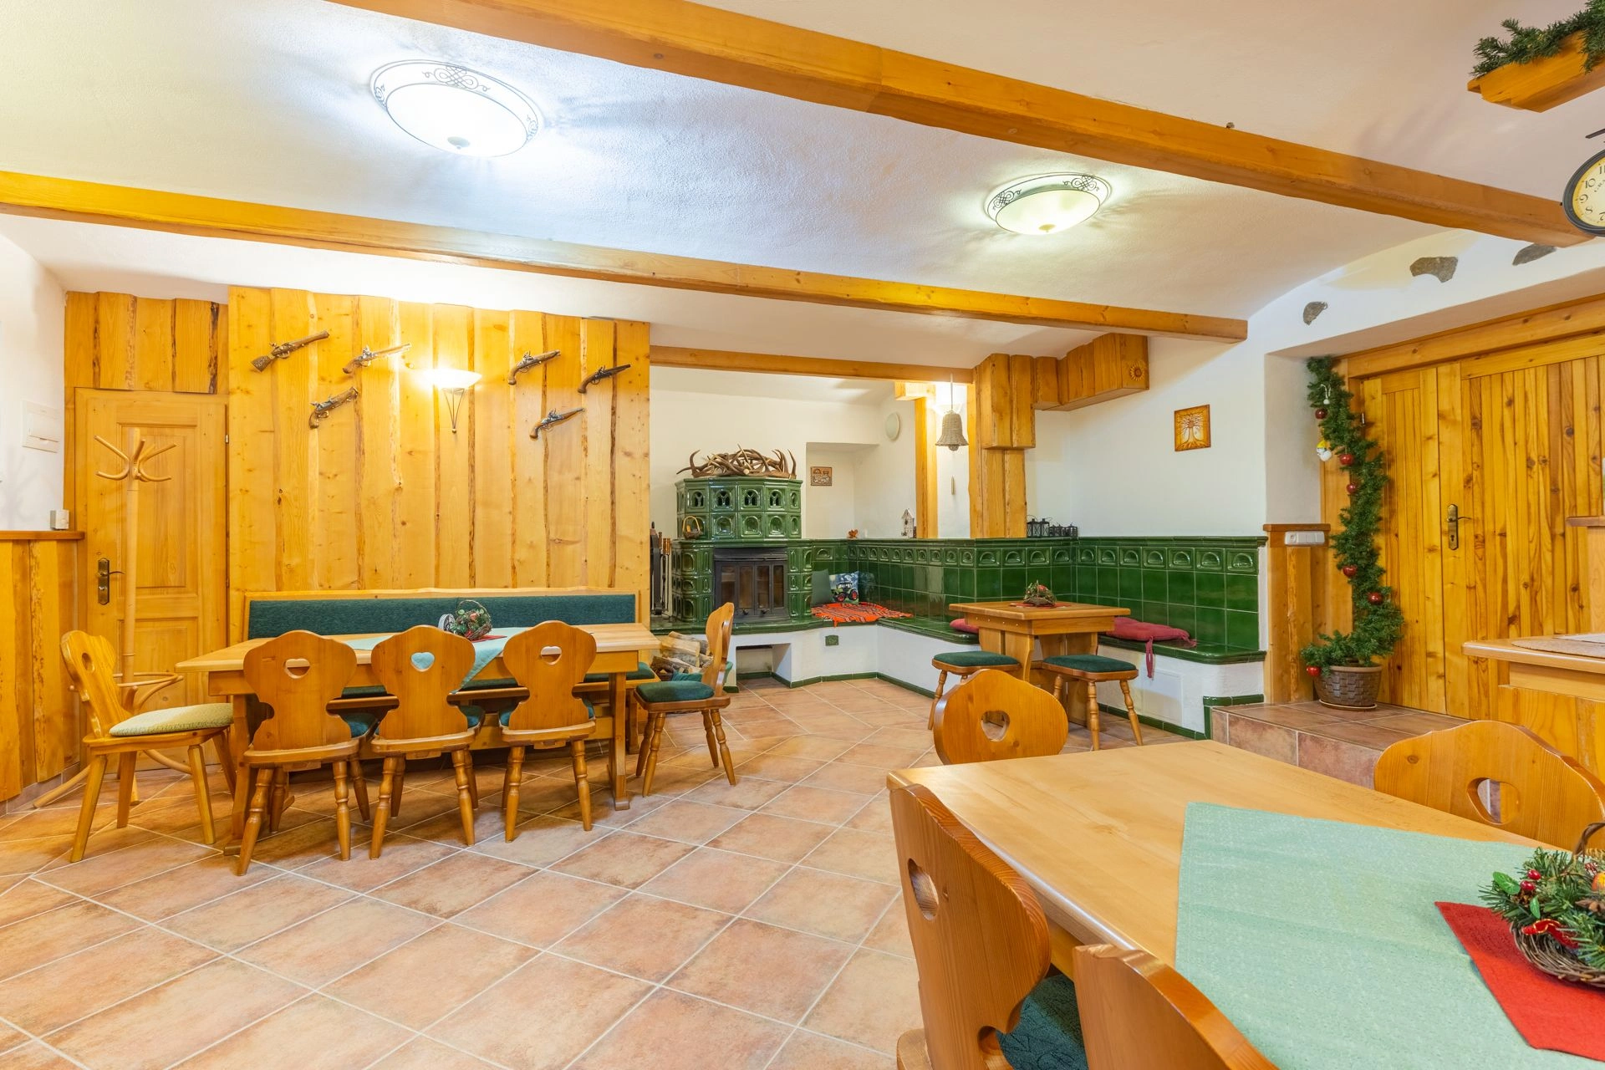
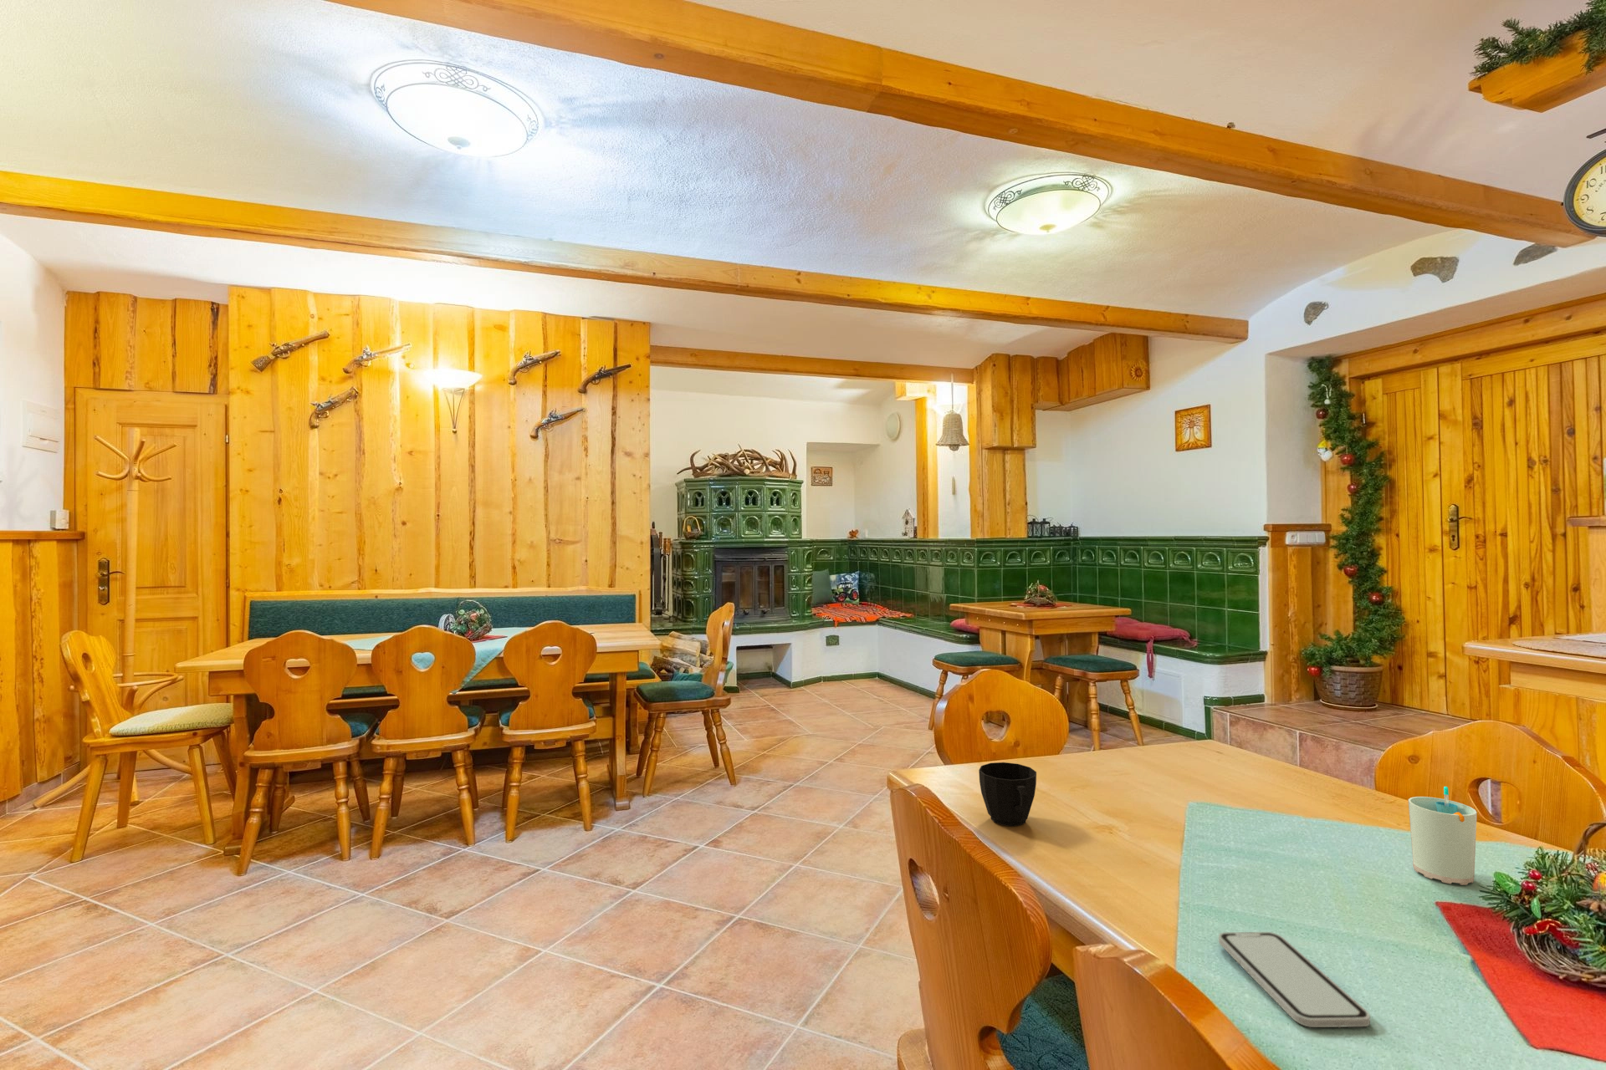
+ smartphone (1287, 974)
+ cup (1007, 795)
+ cup (1443, 832)
